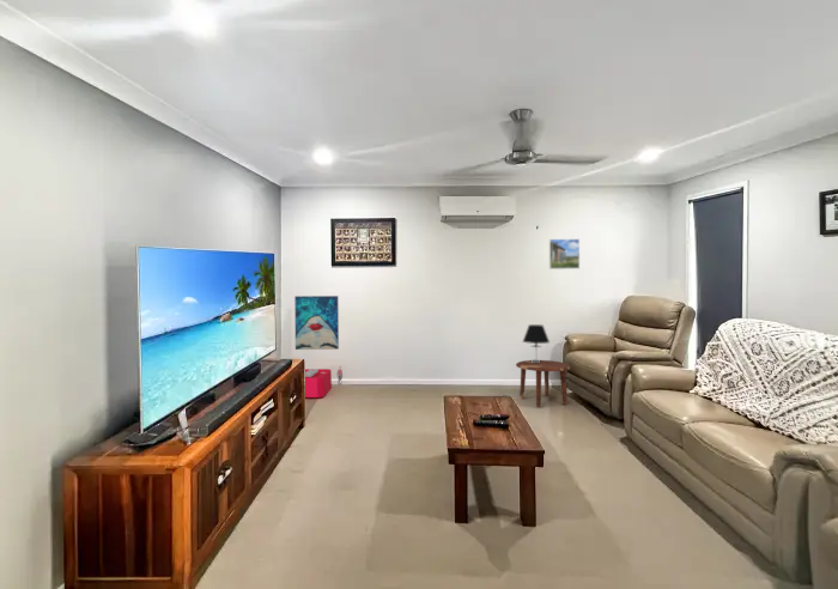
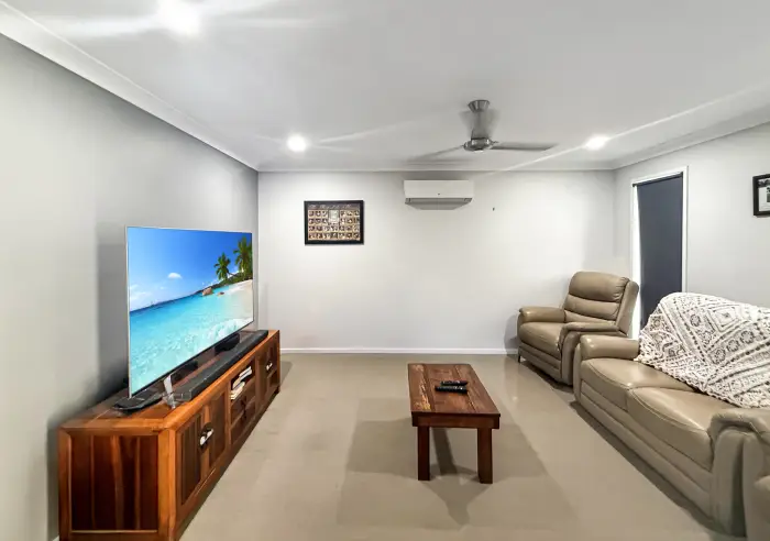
- storage bin (315, 381)
- wall art (316, 322)
- table lamp (535, 344)
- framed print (564, 254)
- side table (540, 382)
